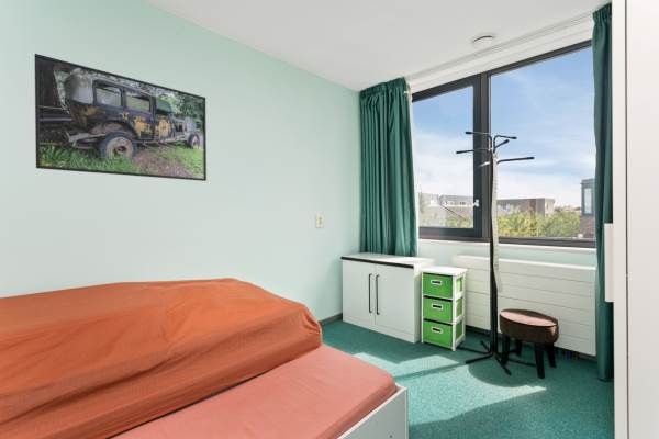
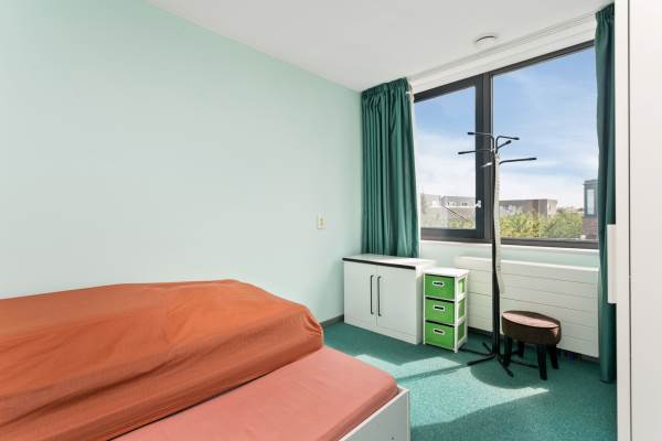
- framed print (133, 127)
